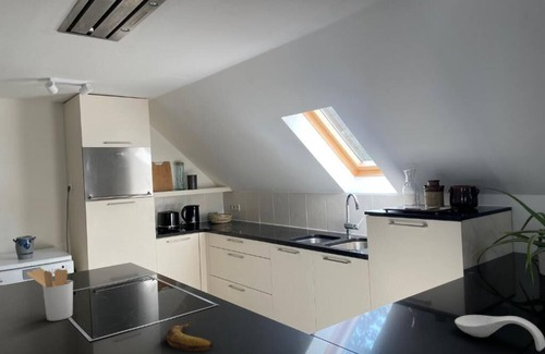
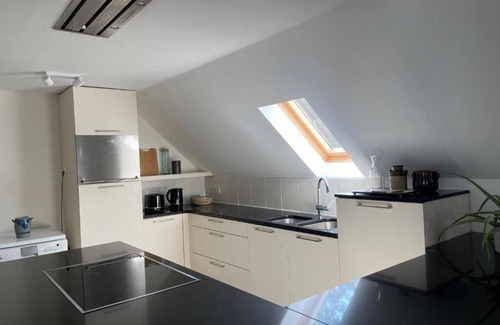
- spoon rest (496, 326)
- banana (189, 337)
- utensil holder (51, 292)
